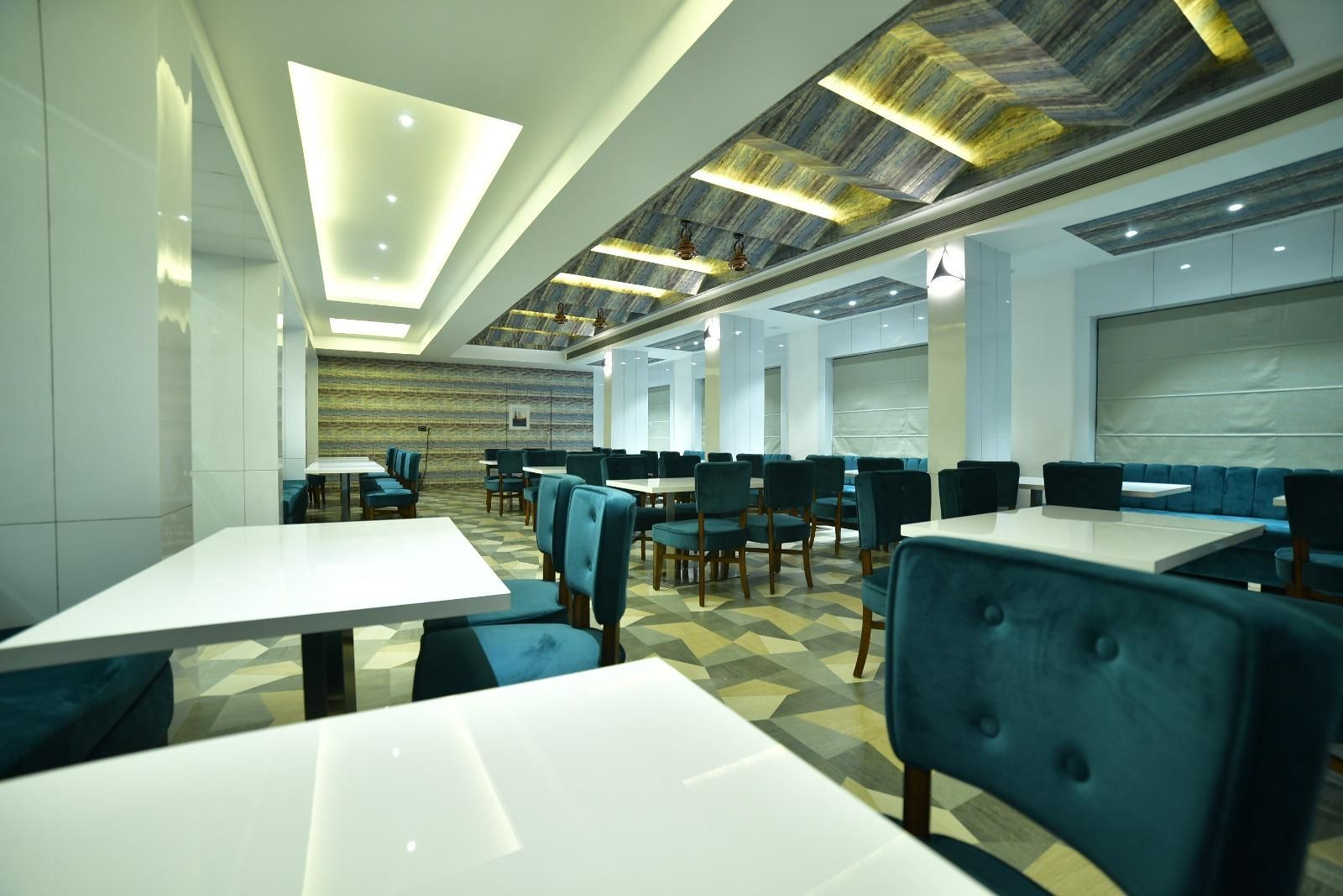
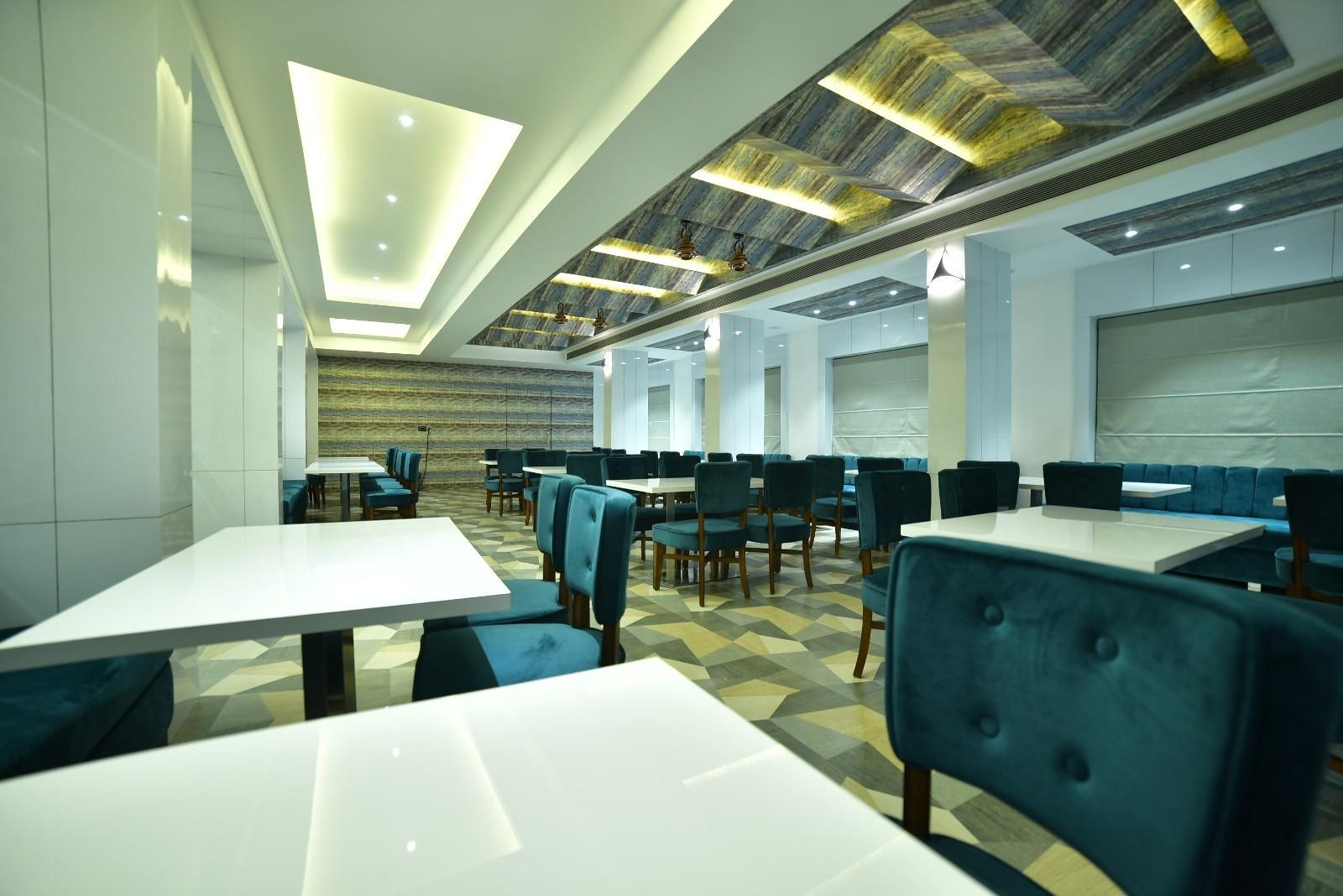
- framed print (519, 417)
